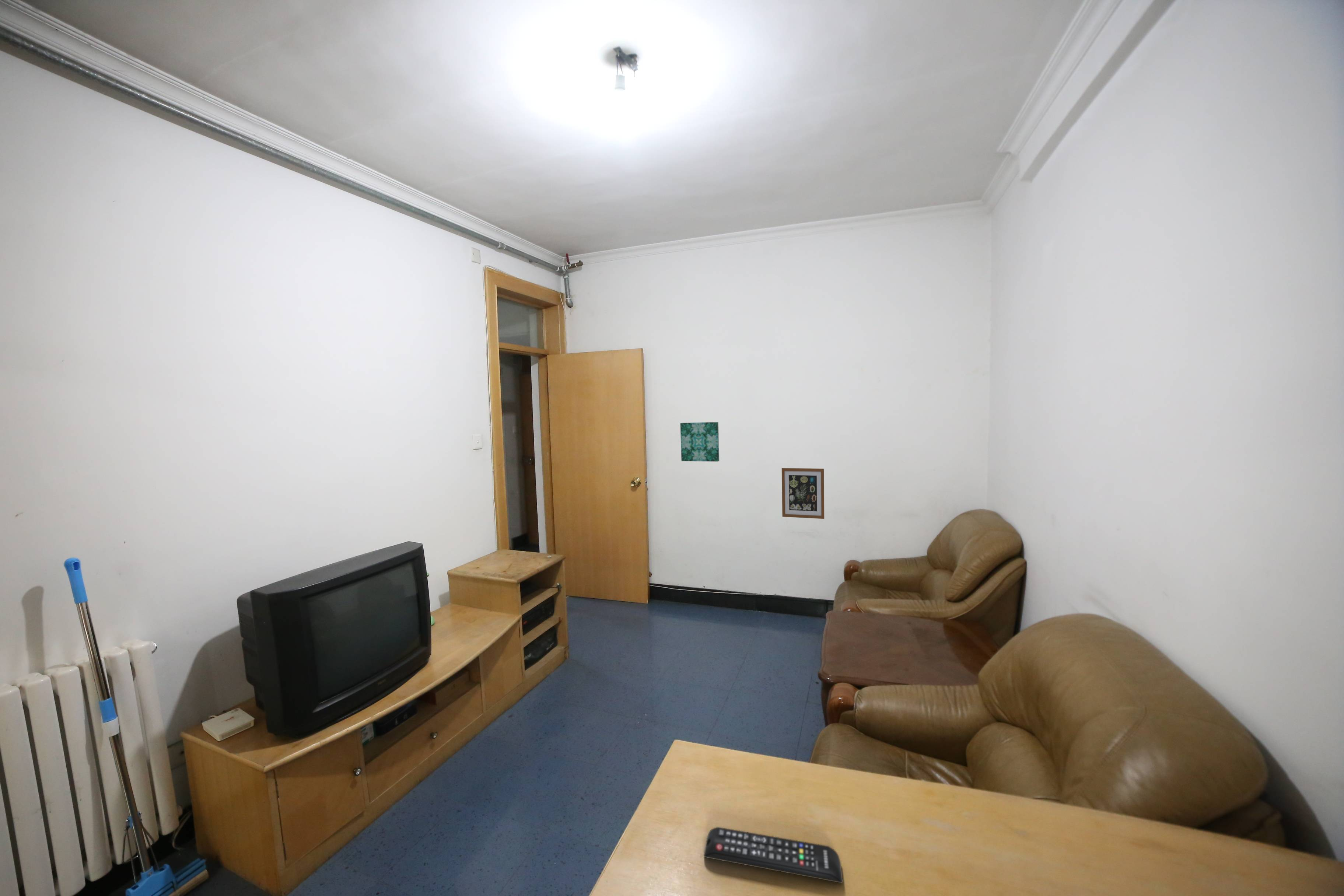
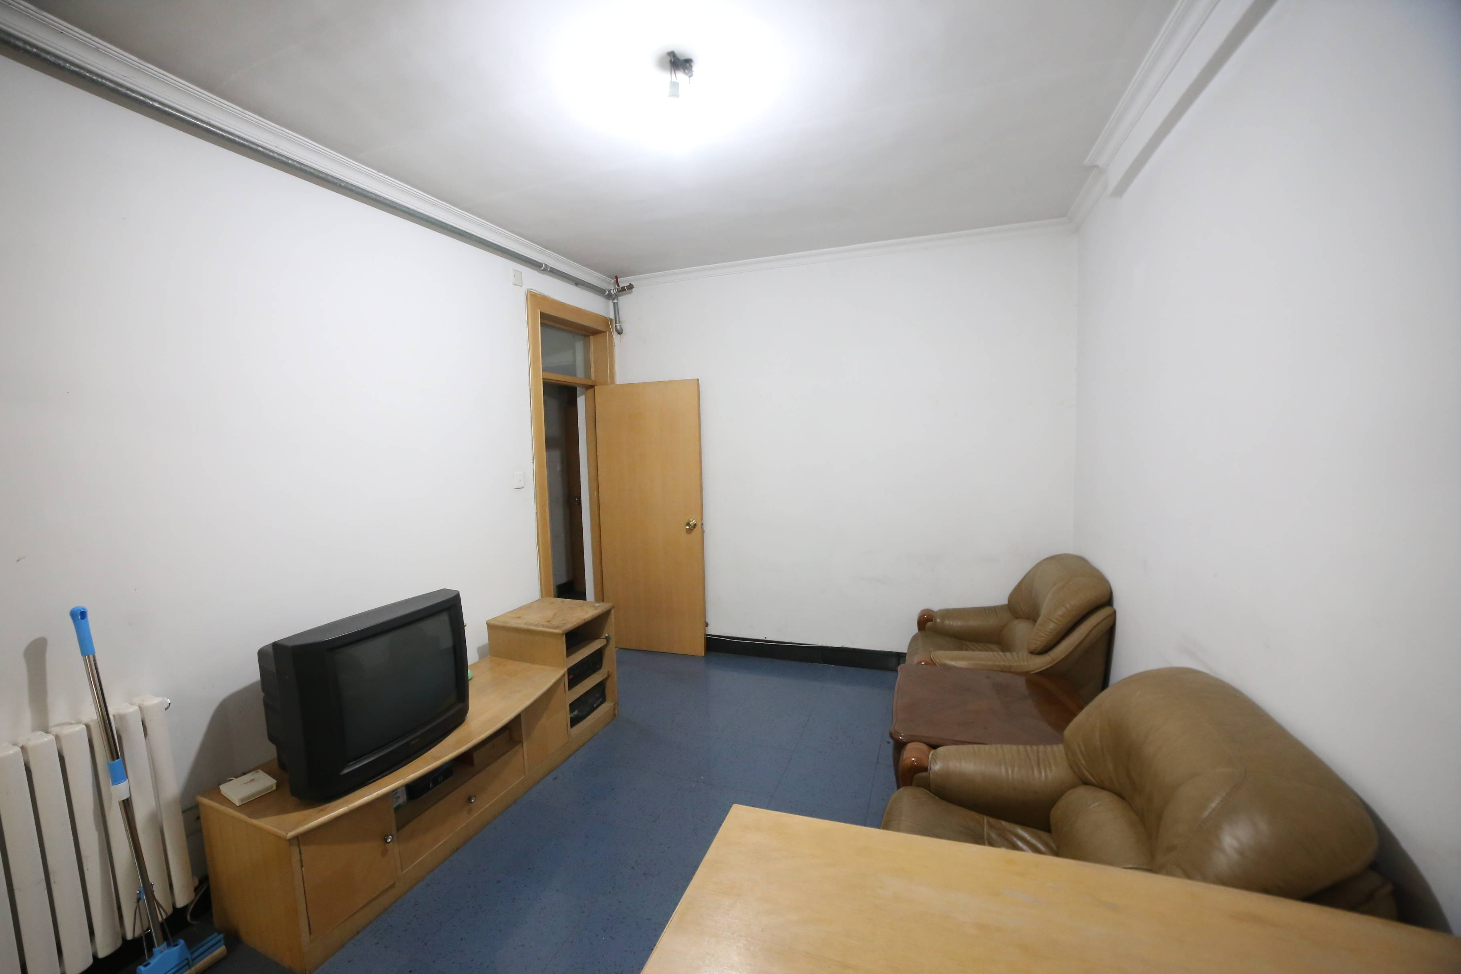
- remote control (771, 855)
- wall art (700, 442)
- wall art (802, 493)
